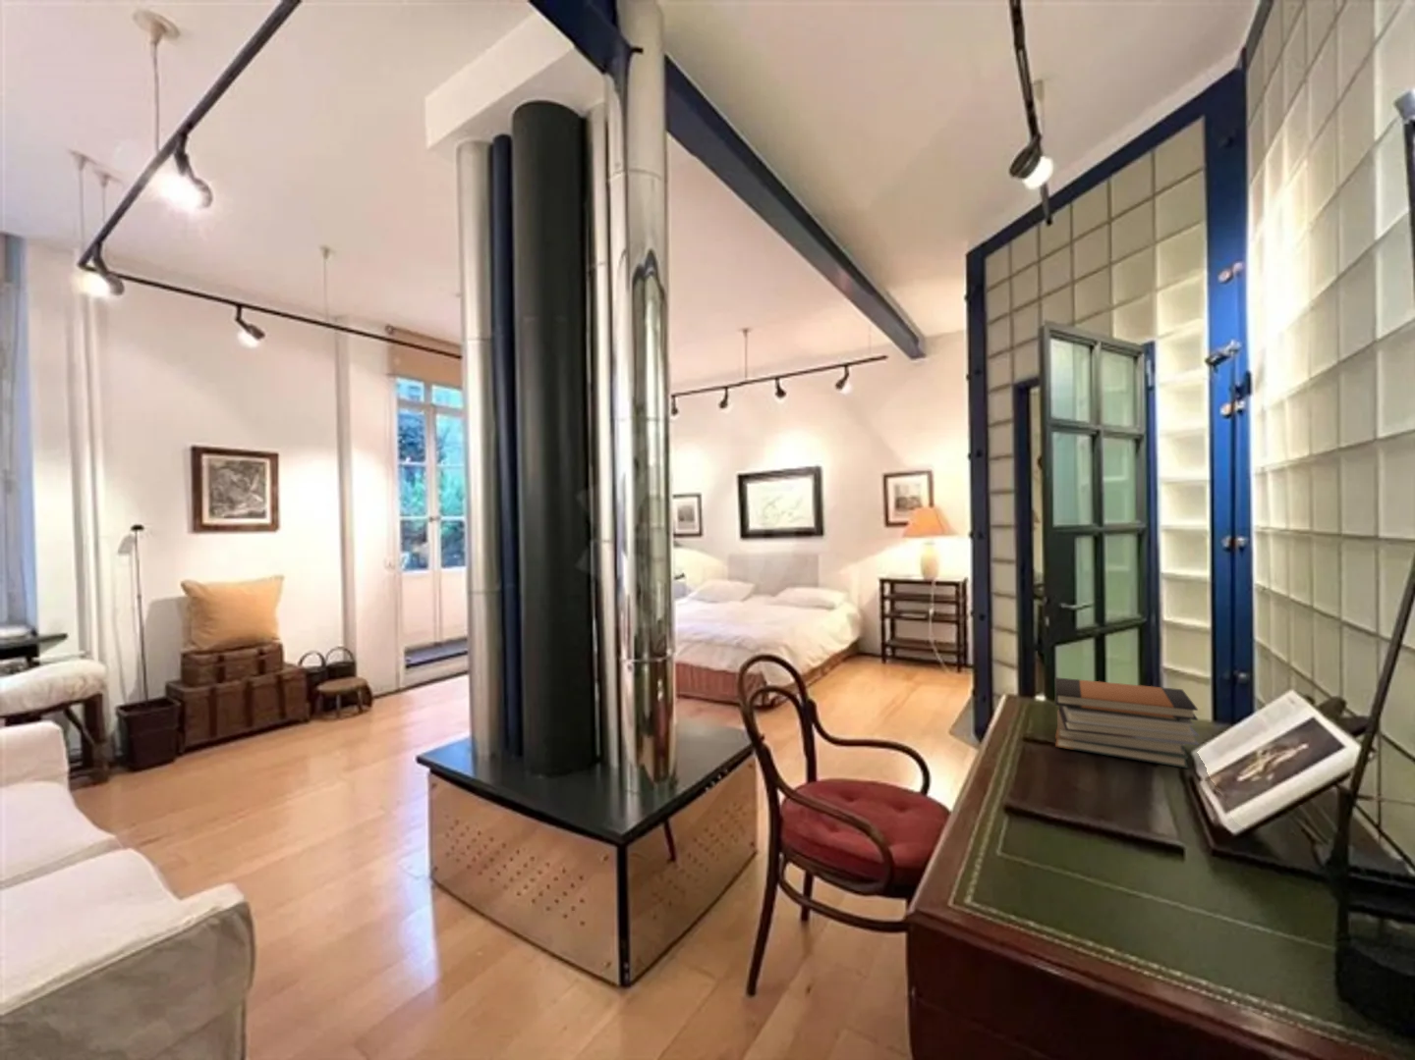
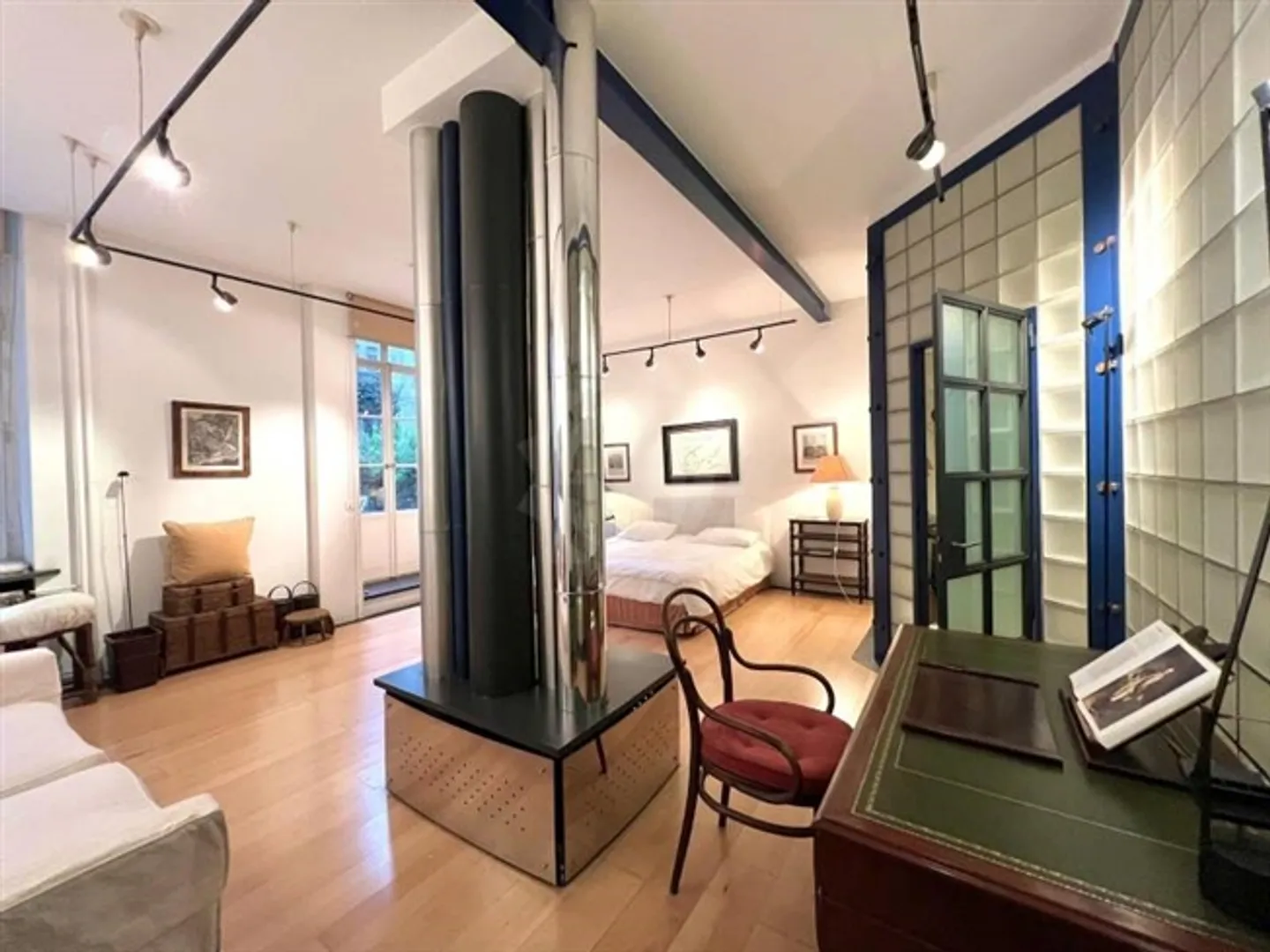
- book stack (1120, 718)
